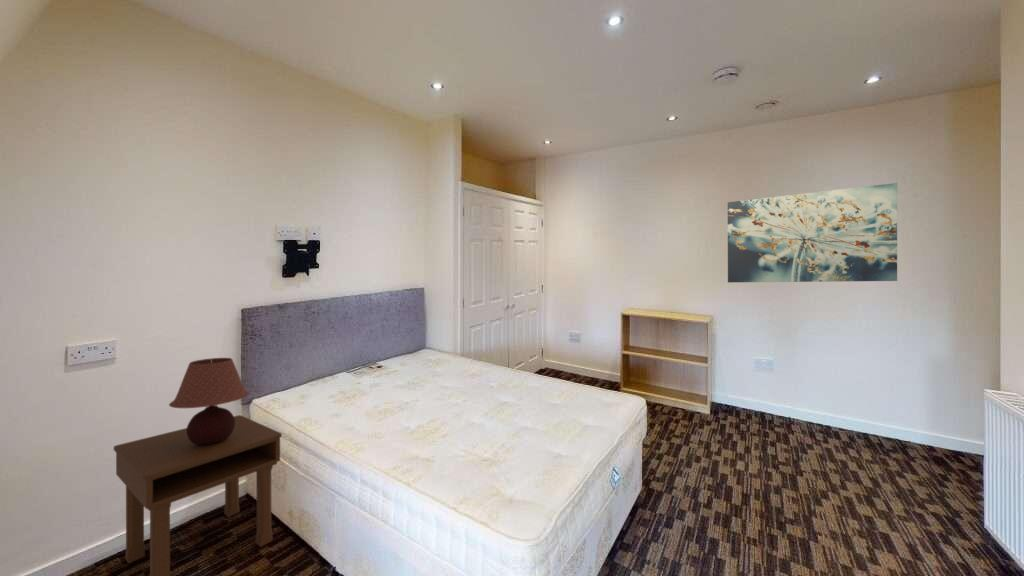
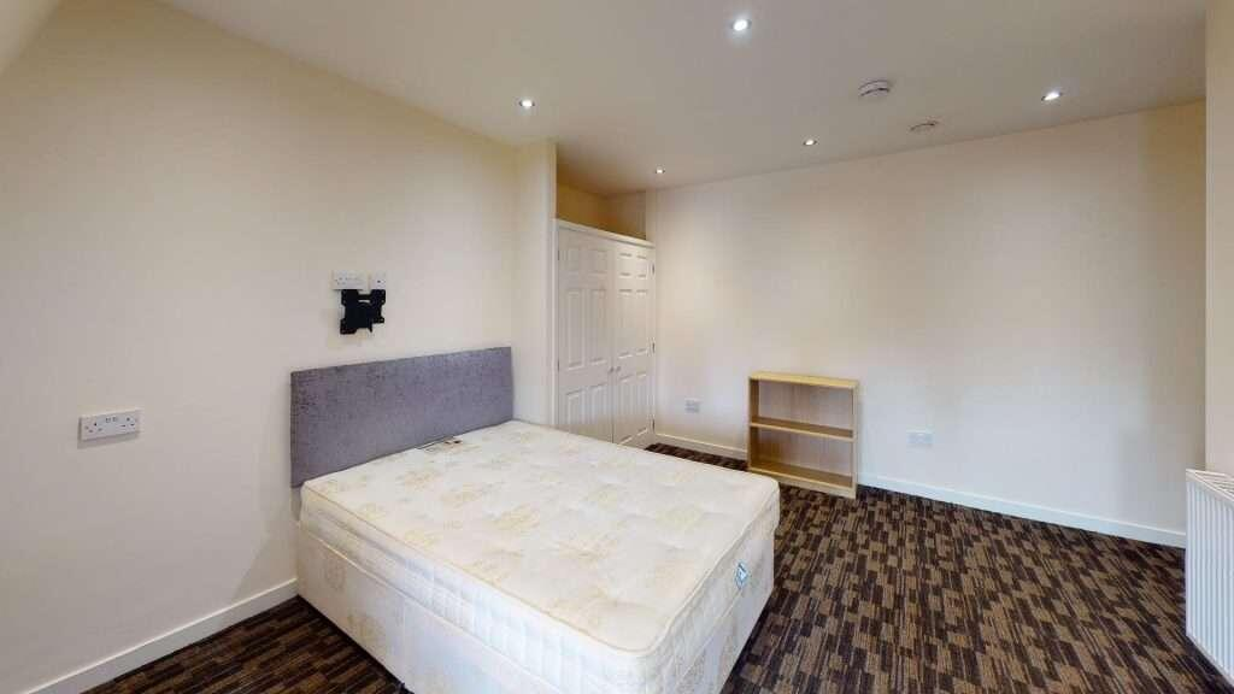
- nightstand (201, 491)
- wall art (803, 237)
- table lamp (211, 400)
